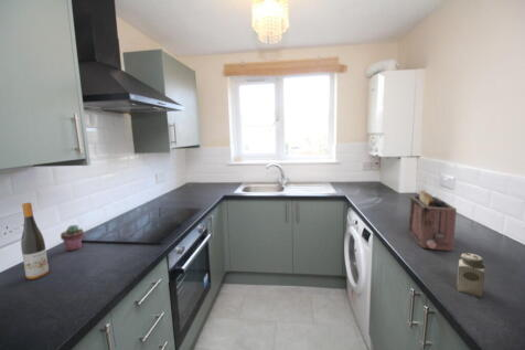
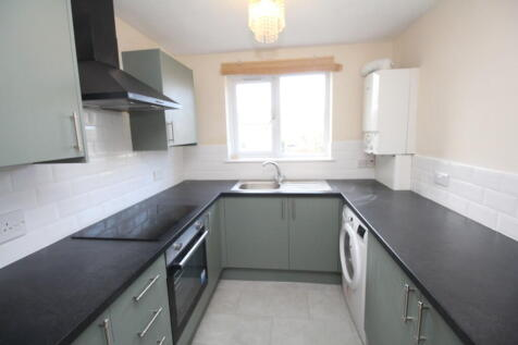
- salt shaker (470, 272)
- potted succulent (73, 236)
- wine bottle (32, 240)
- toaster (430, 216)
